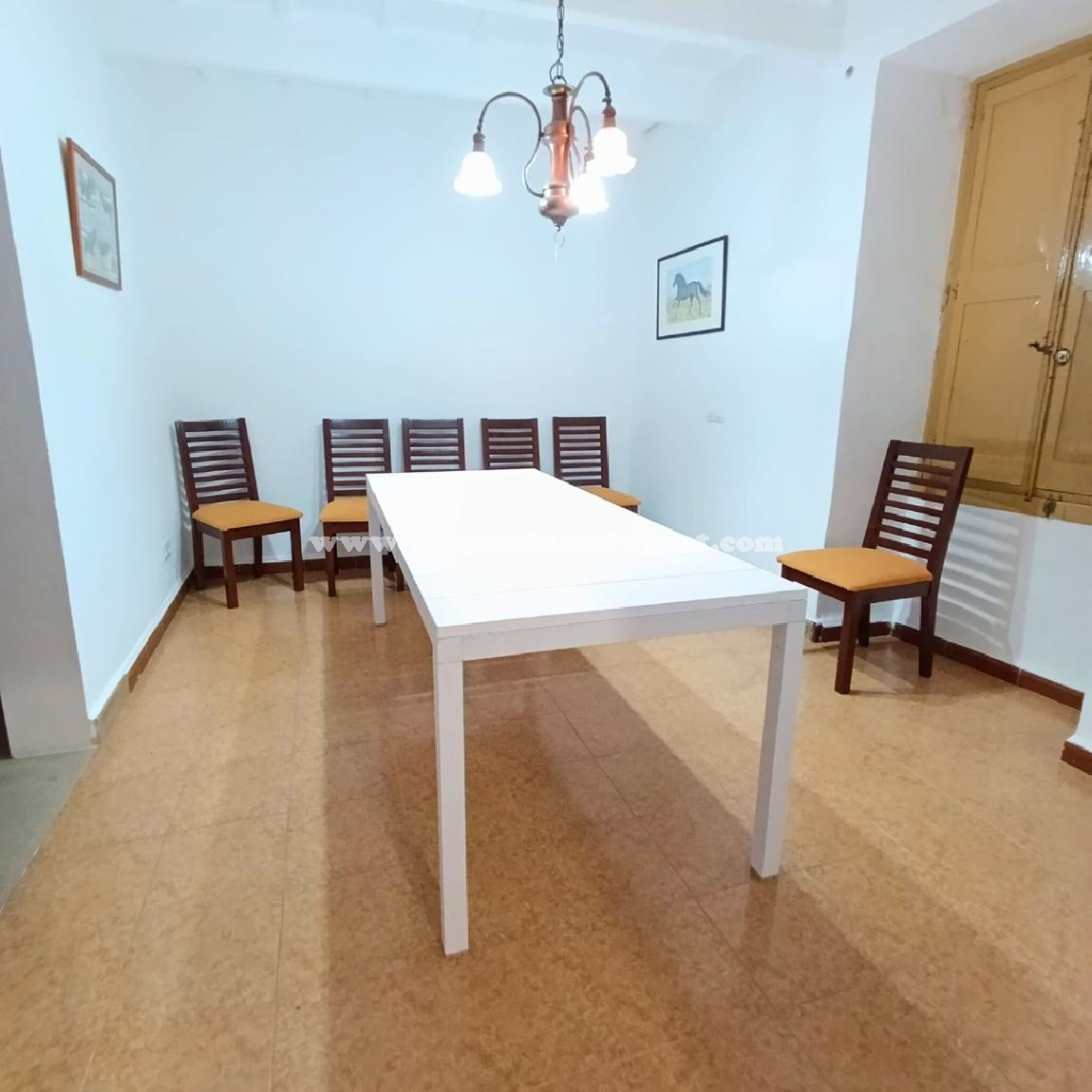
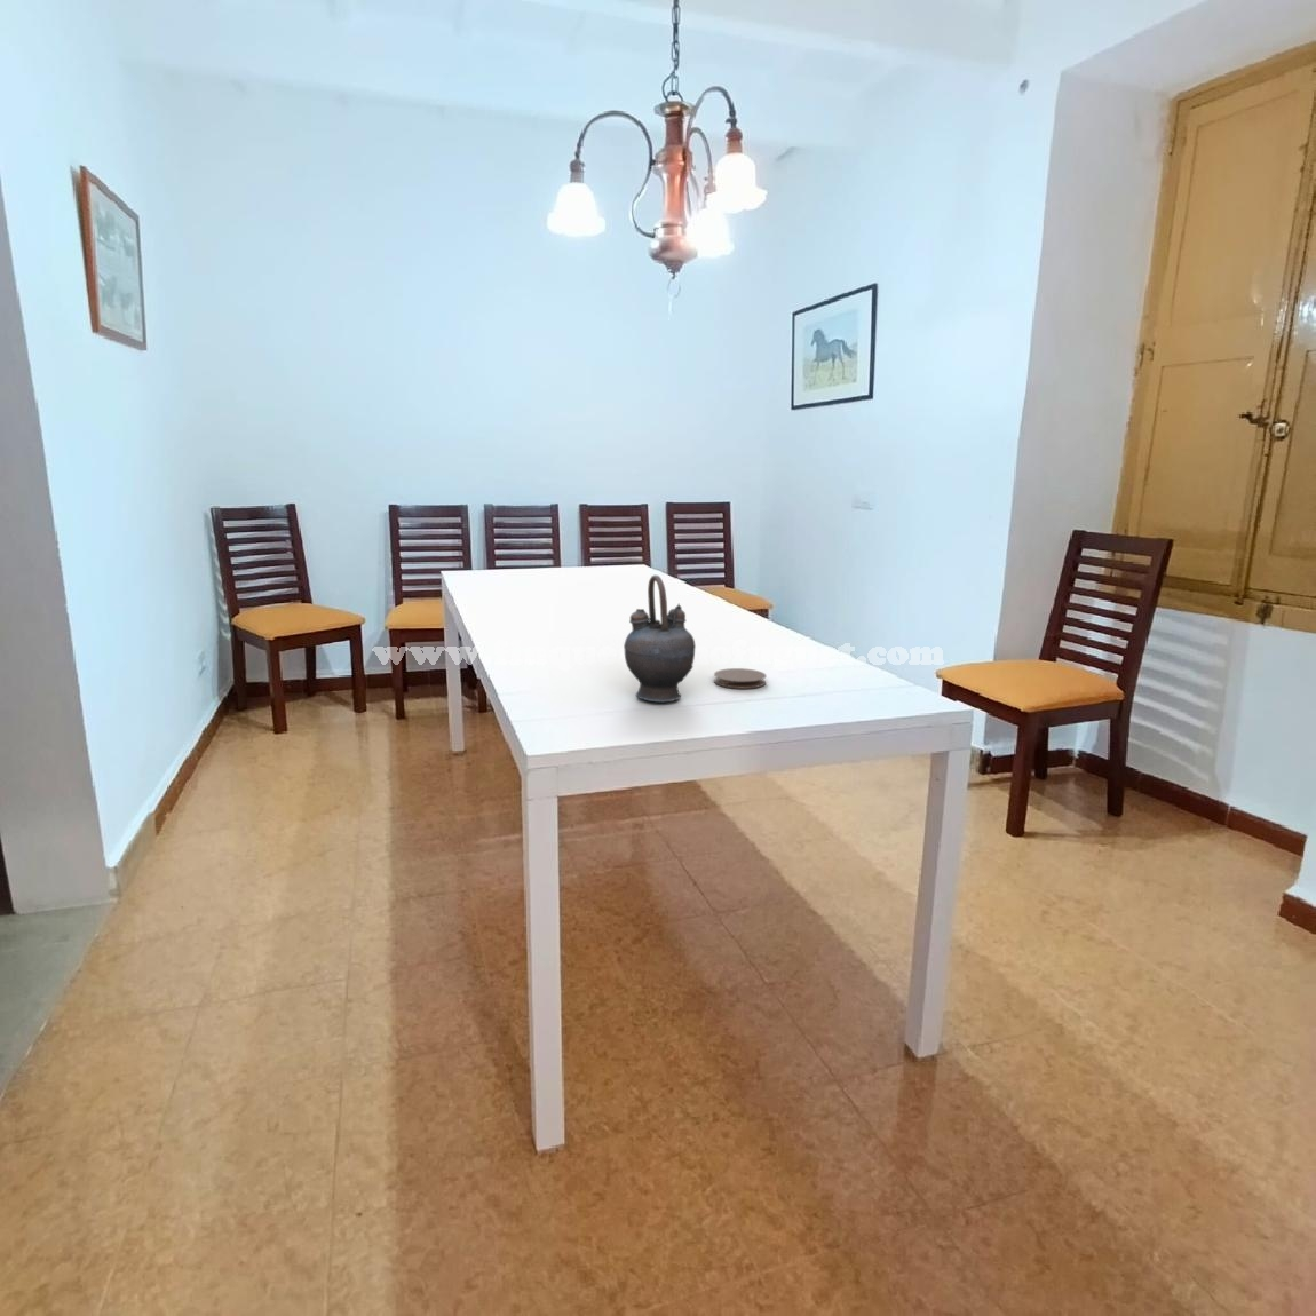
+ teapot (658, 635)
+ coaster (739, 677)
